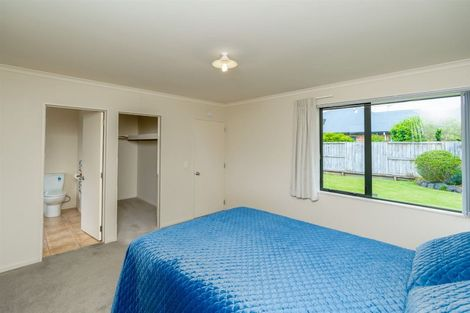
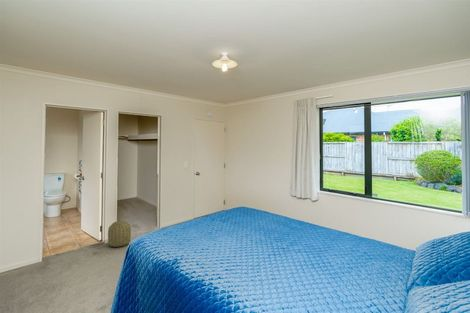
+ basket (119, 232)
